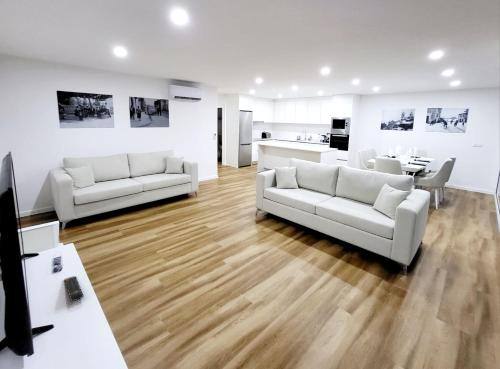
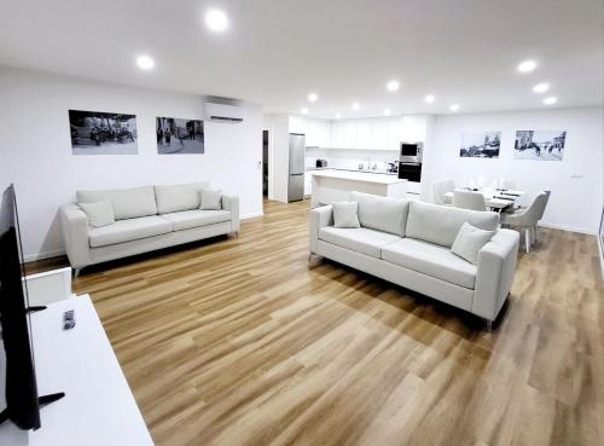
- remote control (73, 288)
